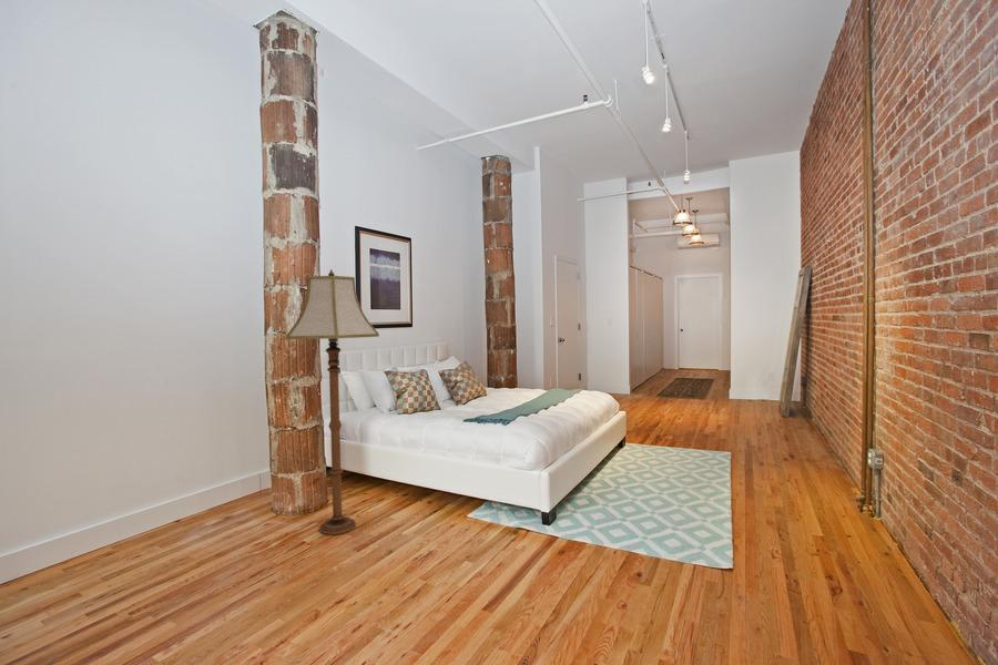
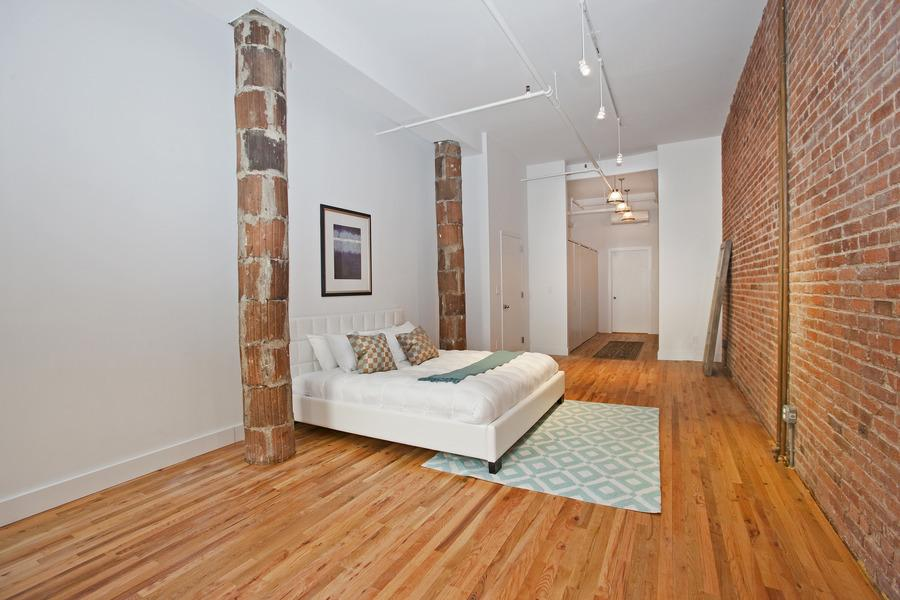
- floor lamp (334, 399)
